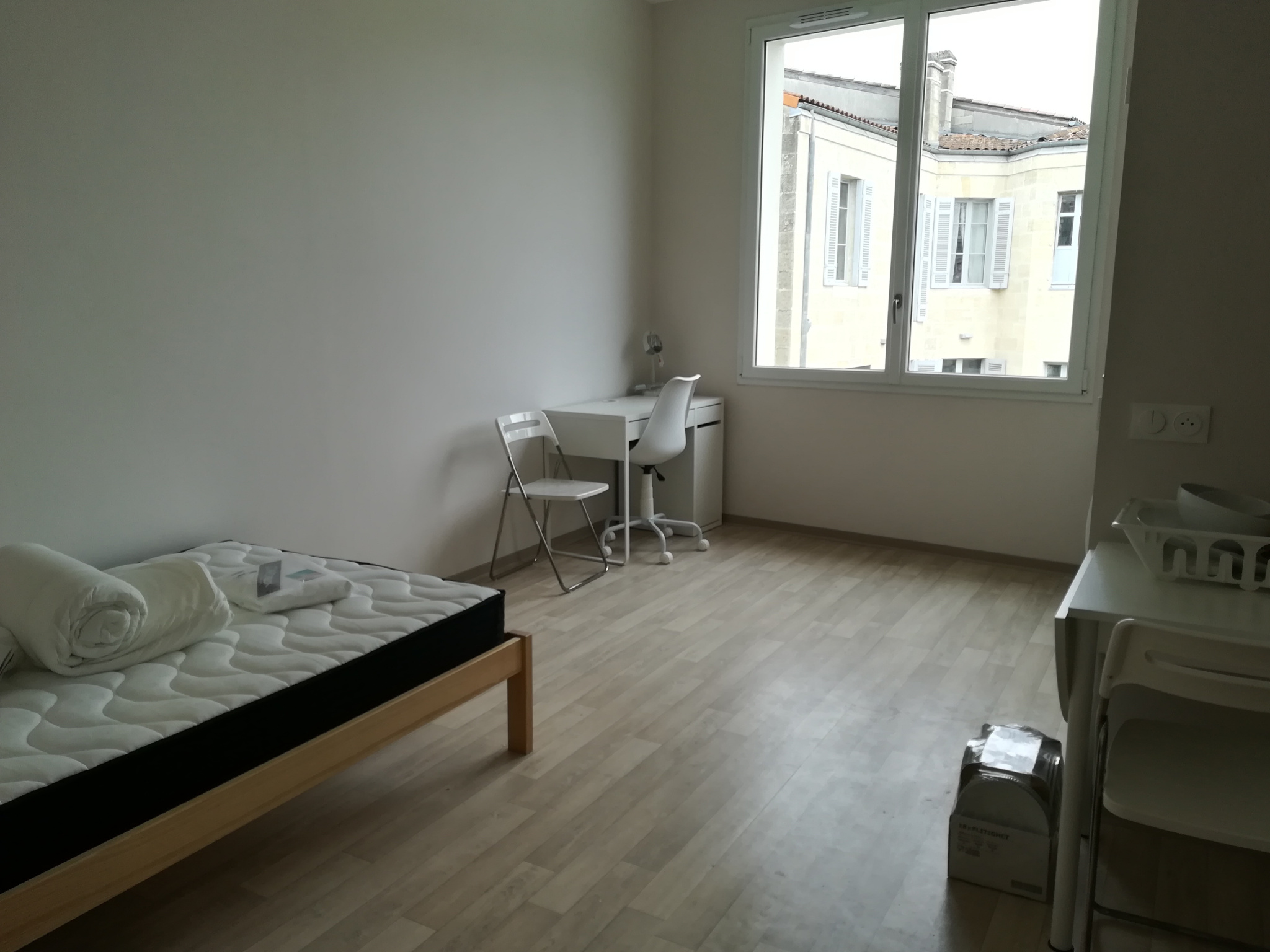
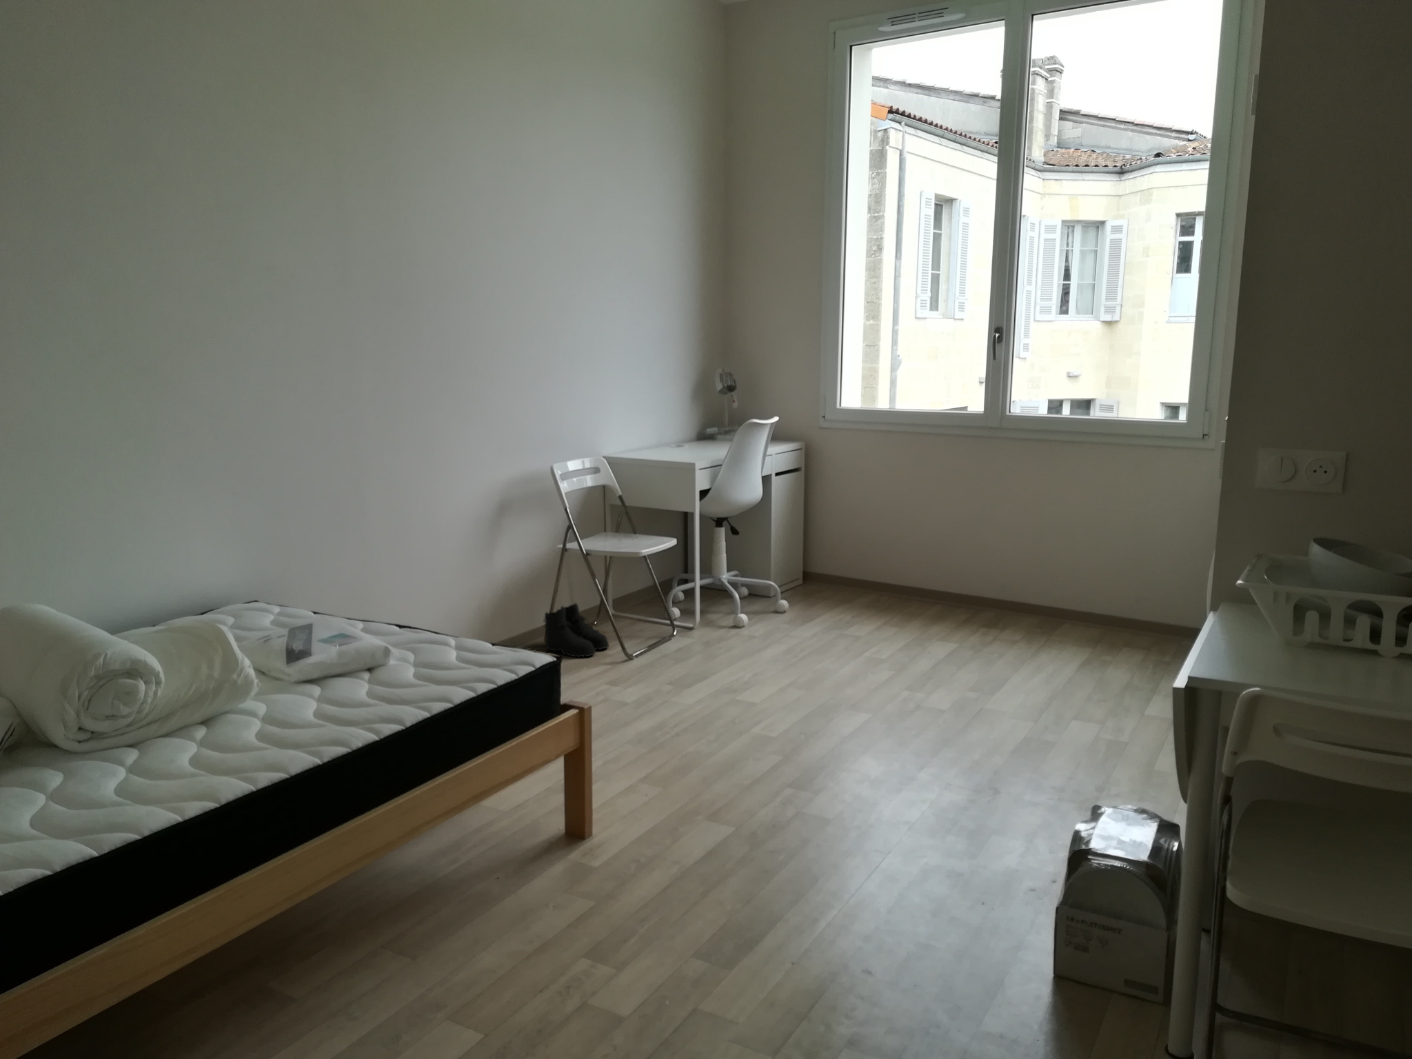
+ boots (576, 627)
